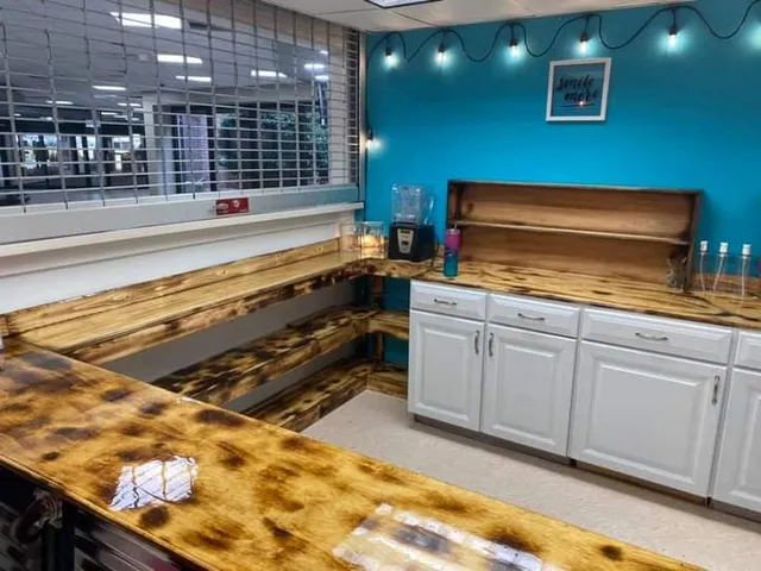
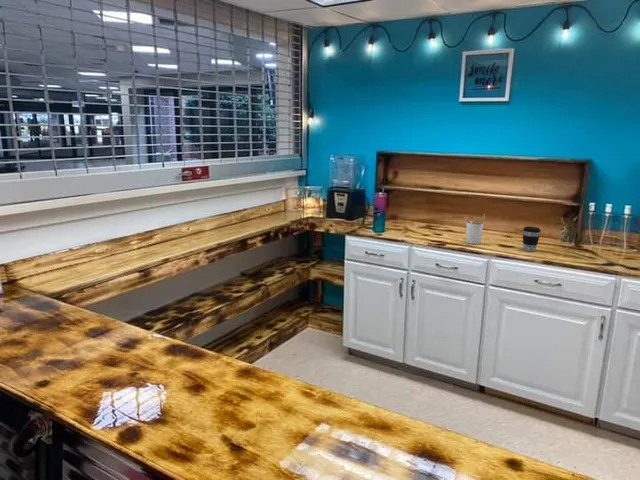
+ utensil holder (475, 228)
+ coffee cup (530, 239)
